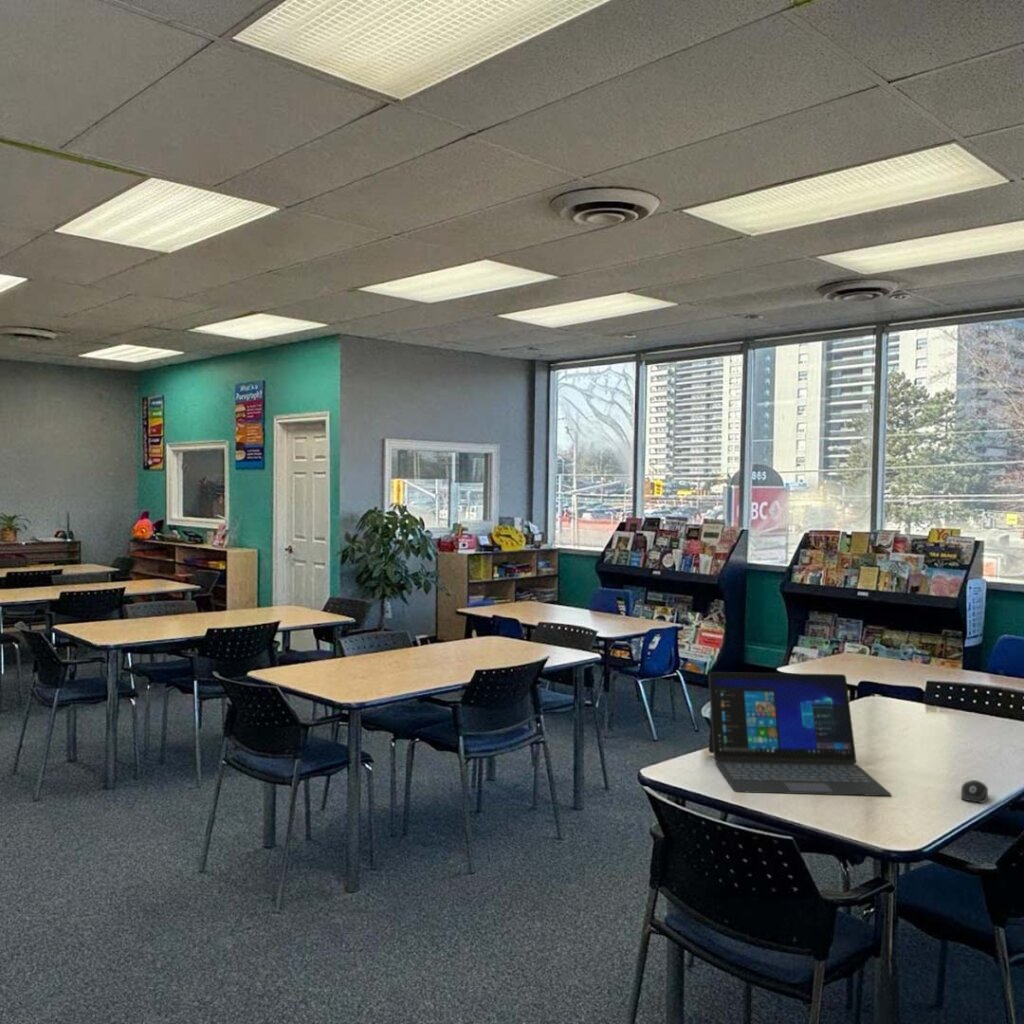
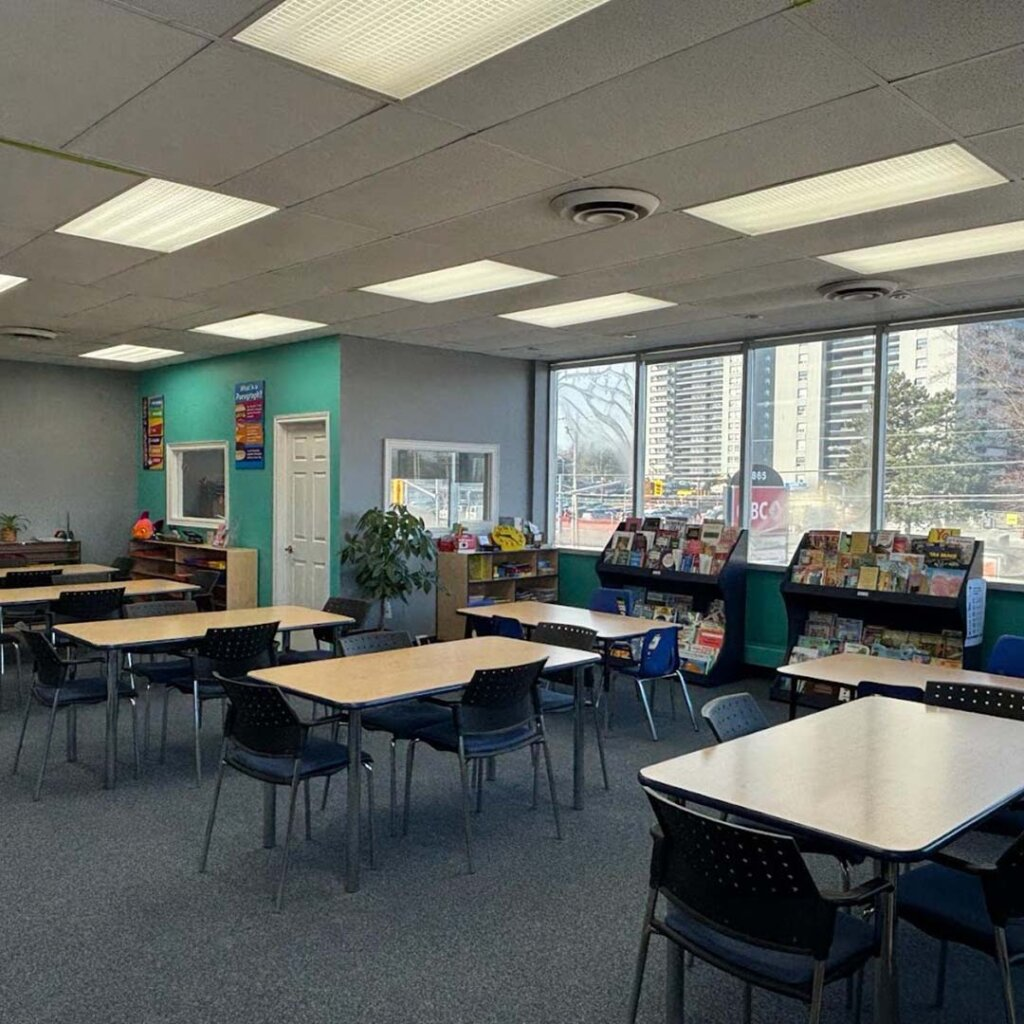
- laptop (793, 729)
- computer mouse (974, 789)
